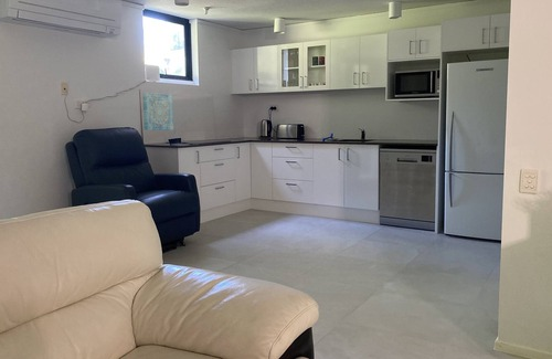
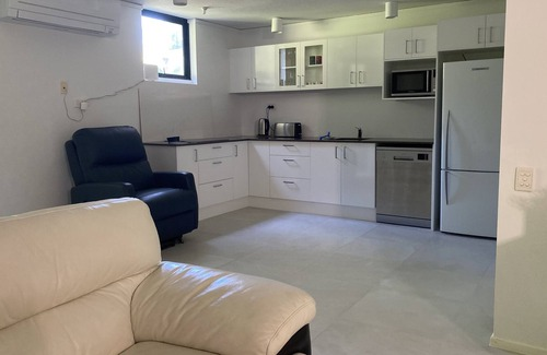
- wall art (158, 112)
